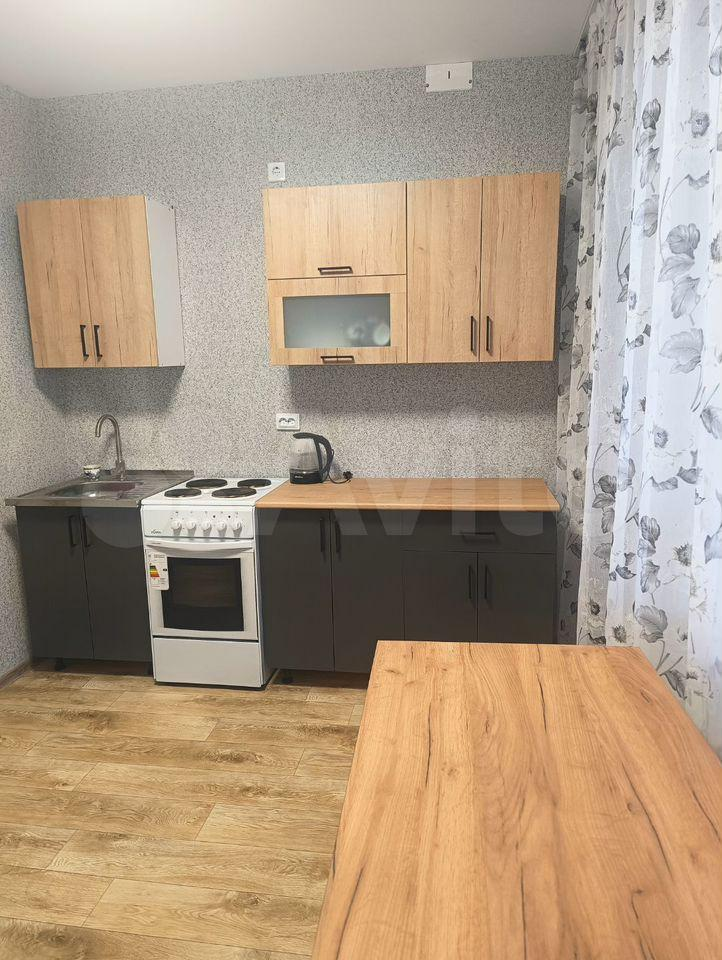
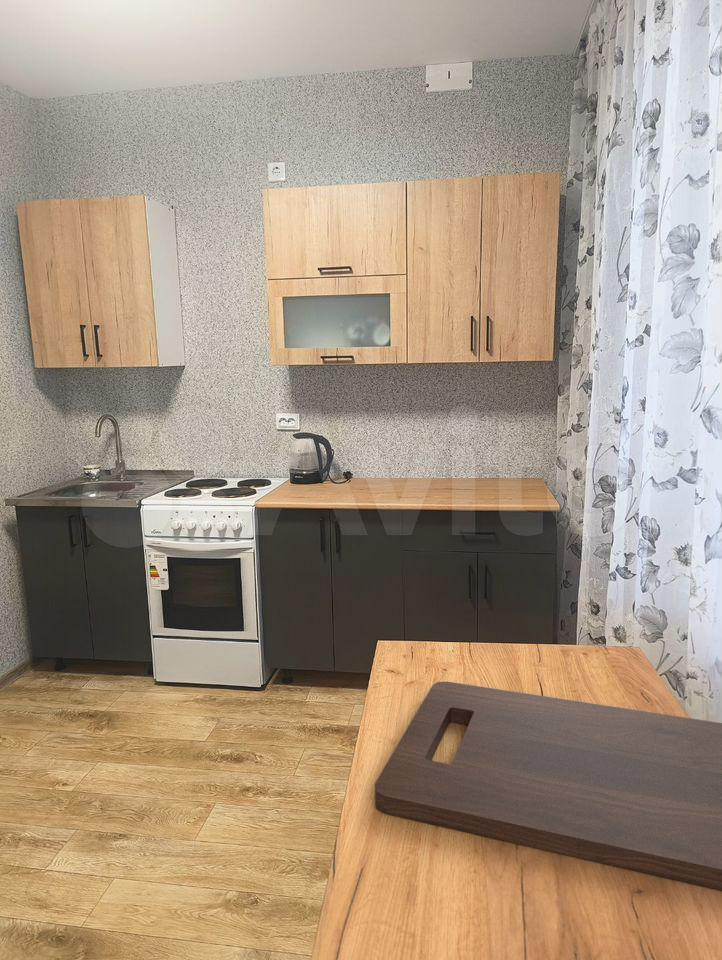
+ cutting board (571, 765)
